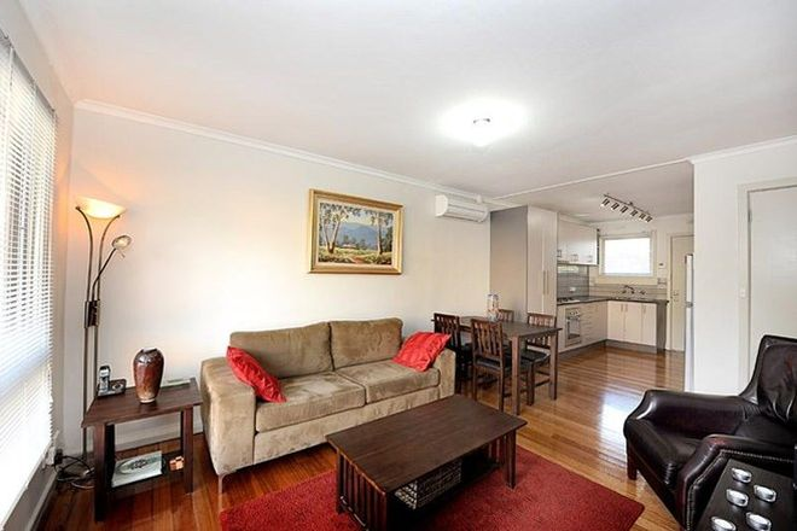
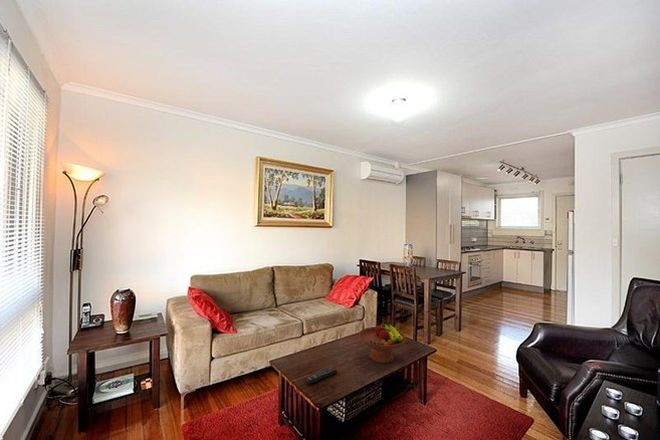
+ fruit bowl (381, 342)
+ remote control (321, 375)
